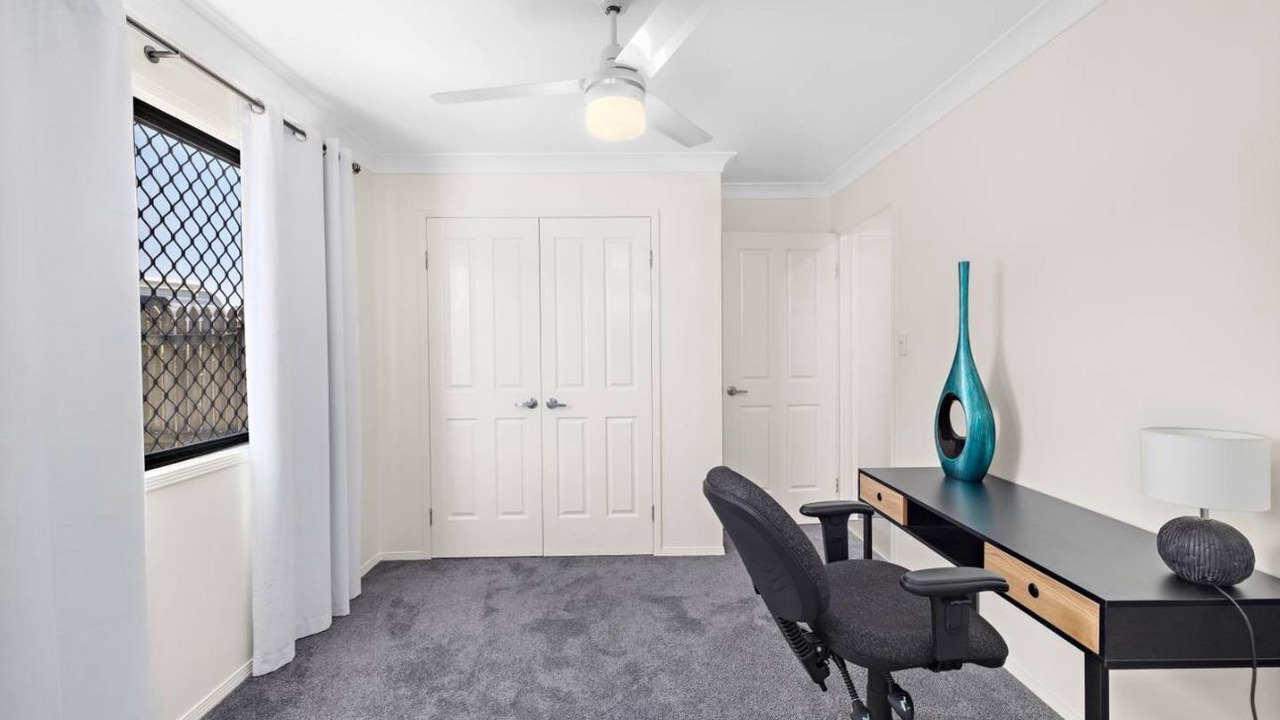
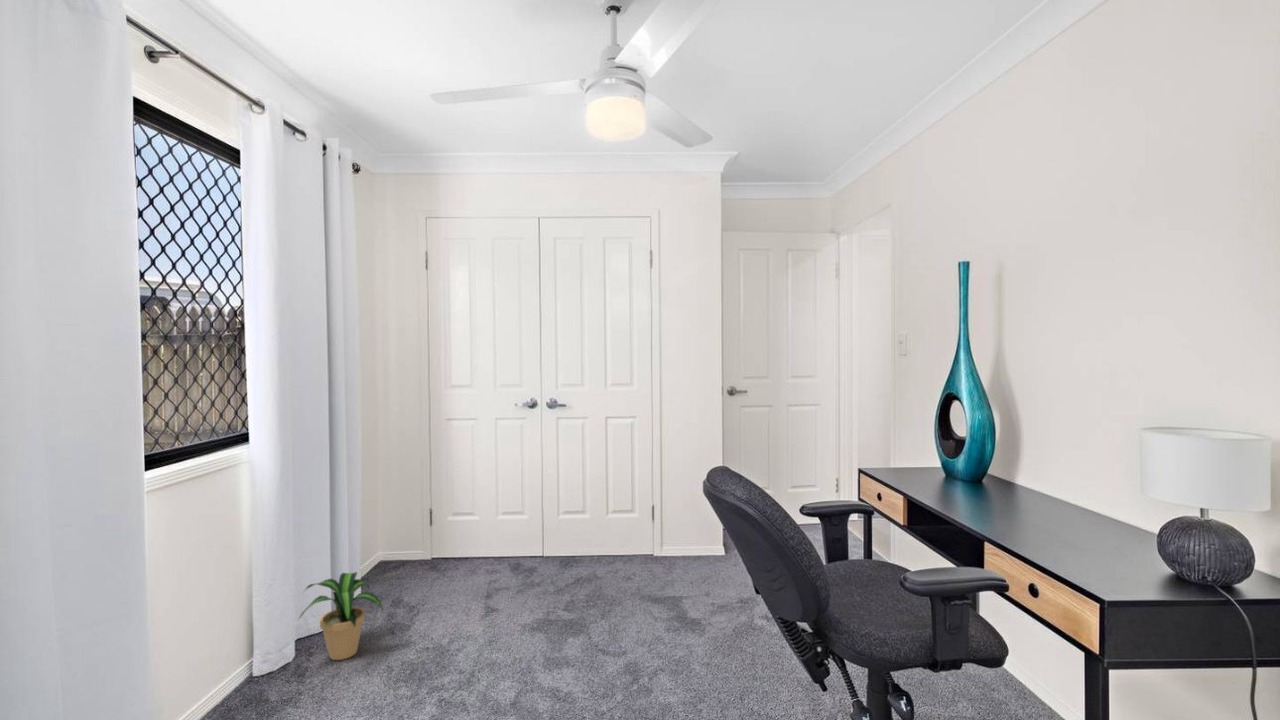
+ potted plant (342, 616)
